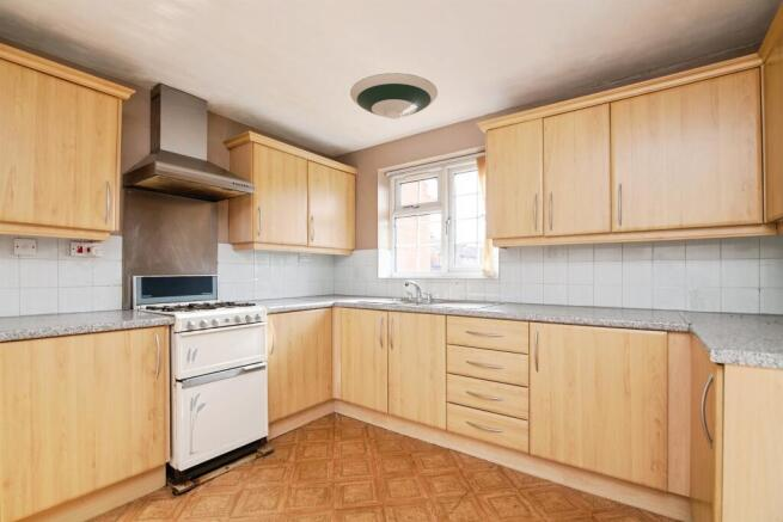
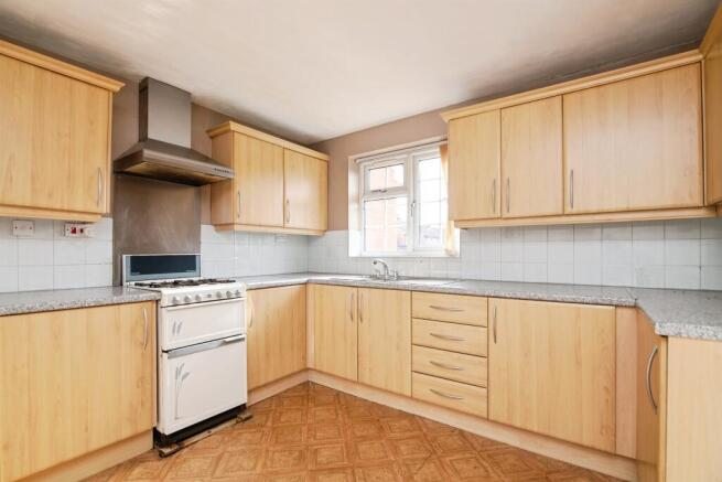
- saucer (393, 105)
